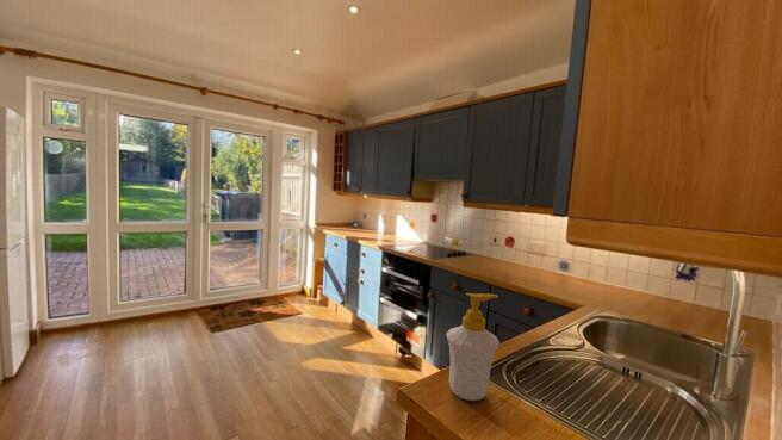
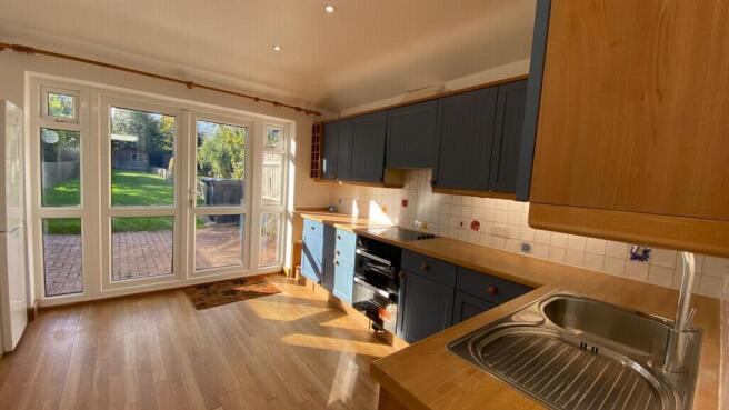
- soap bottle (471, 342)
